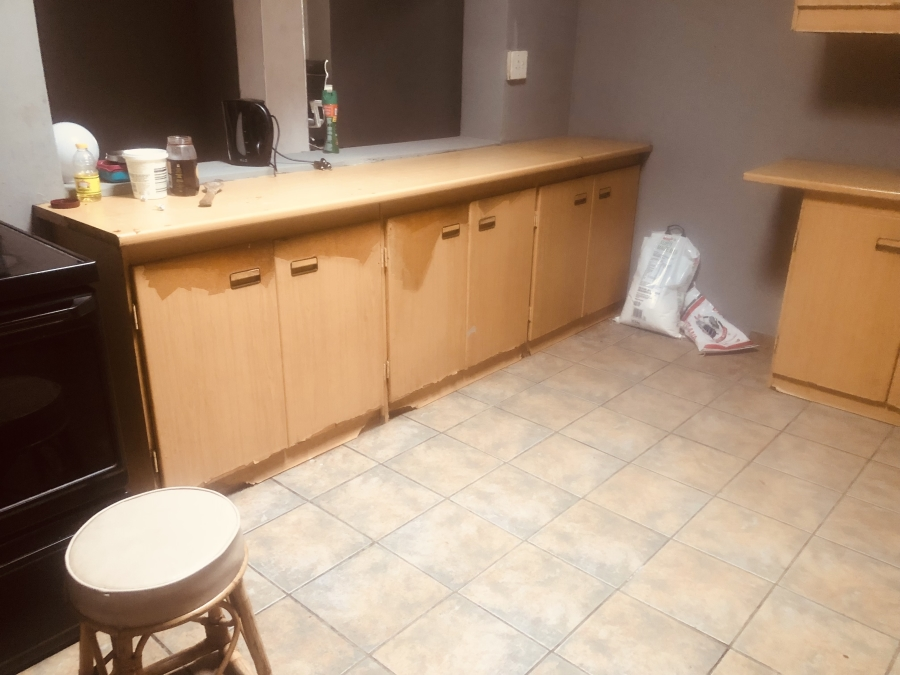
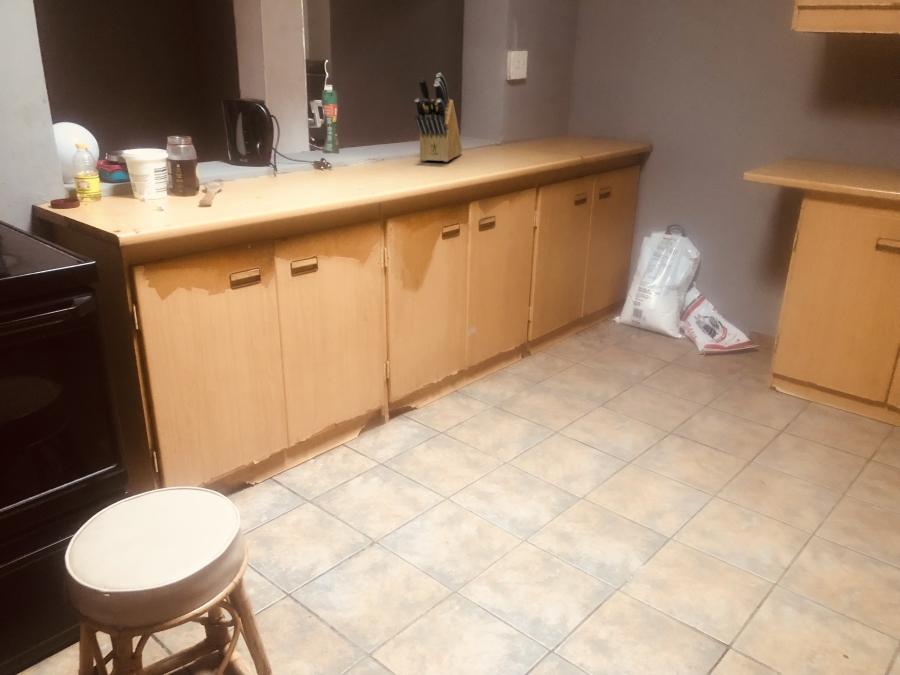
+ knife block (439, 117)
